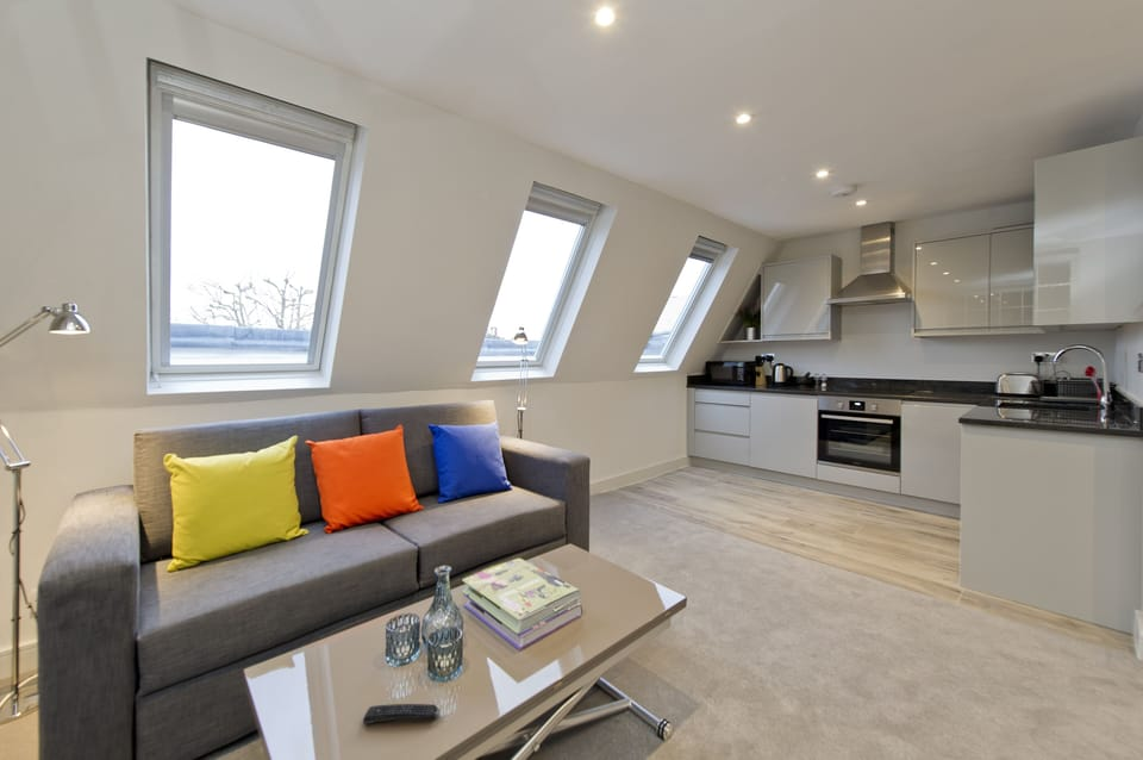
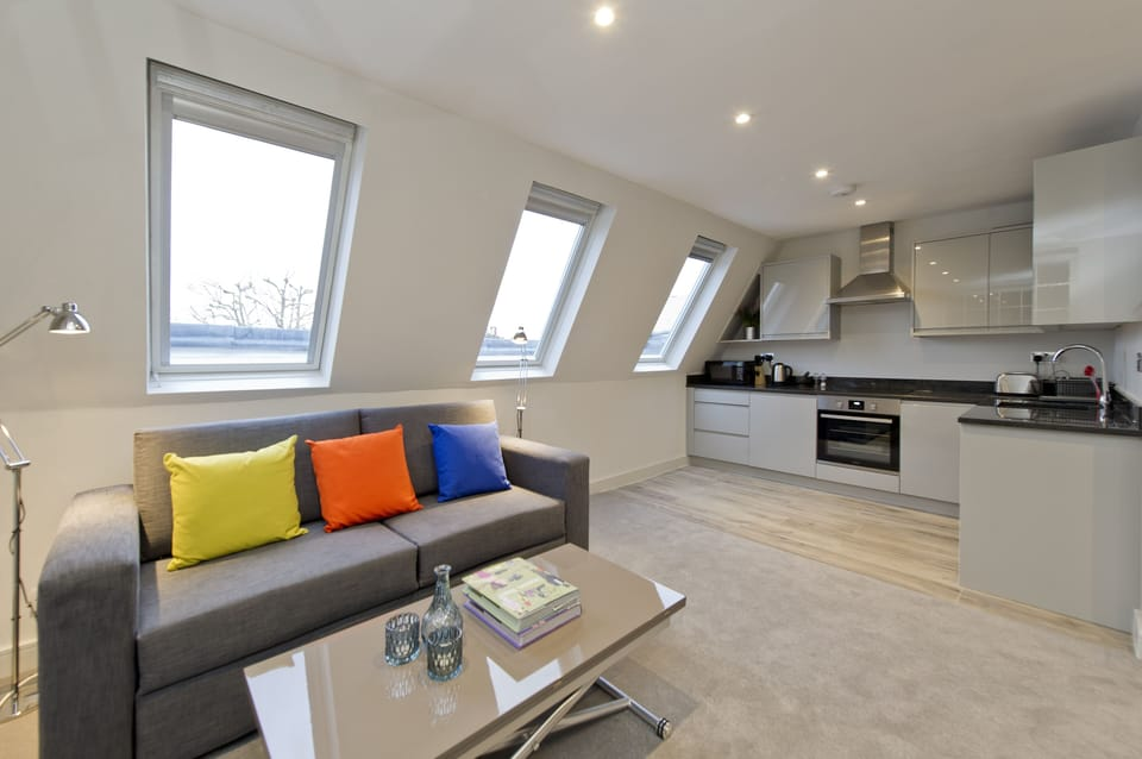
- remote control (402, 712)
